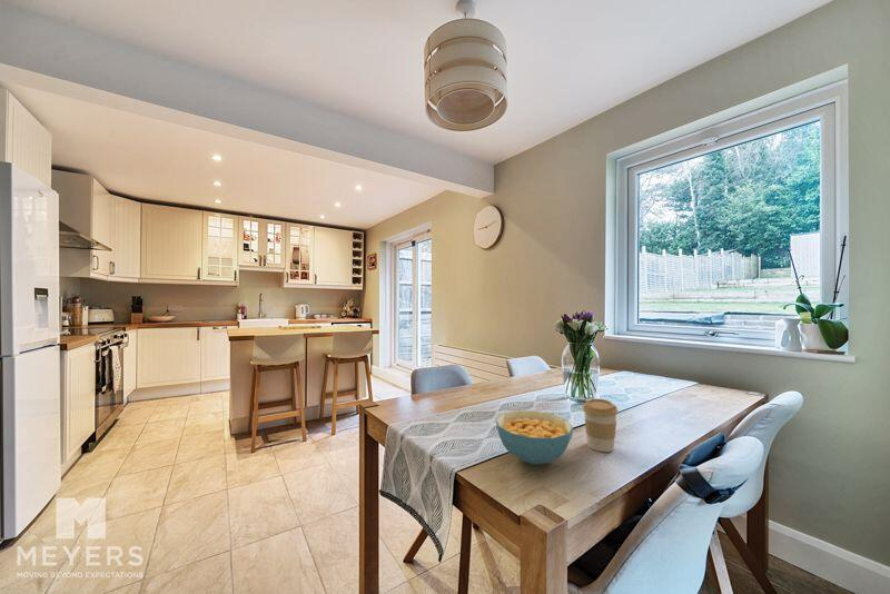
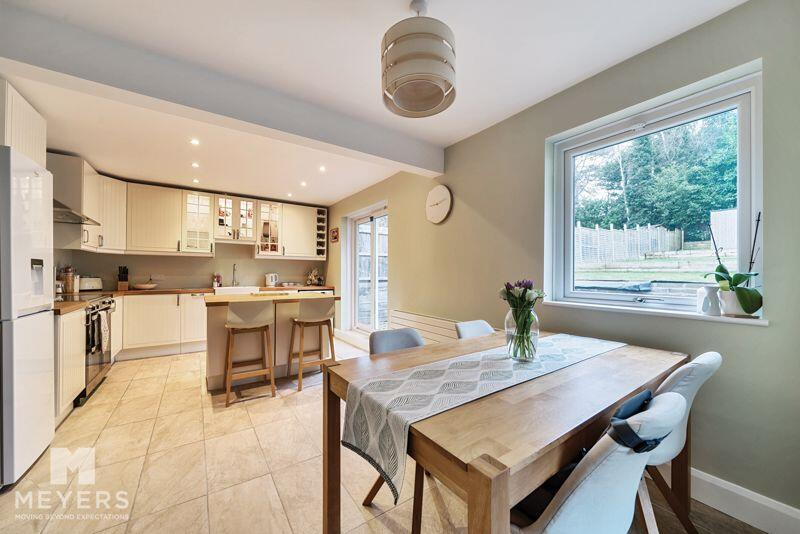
- cereal bowl (533, 440)
- coffee cup (600, 424)
